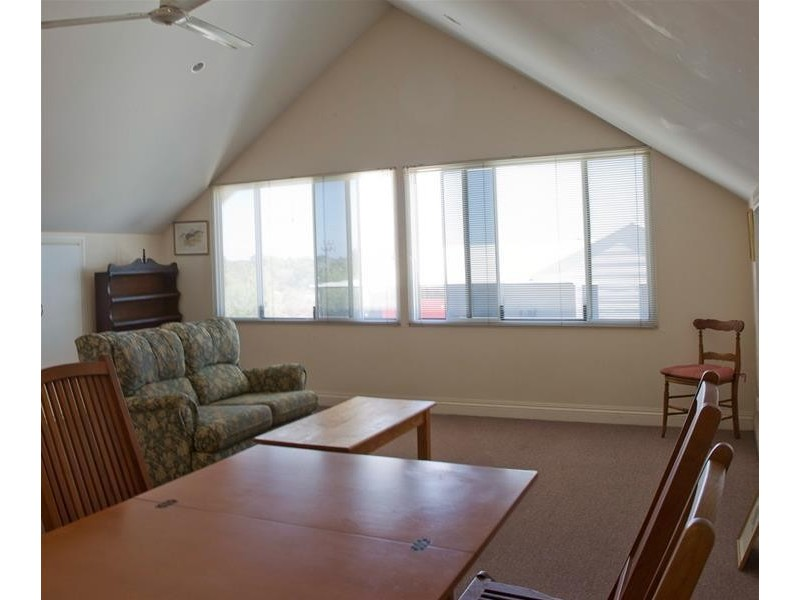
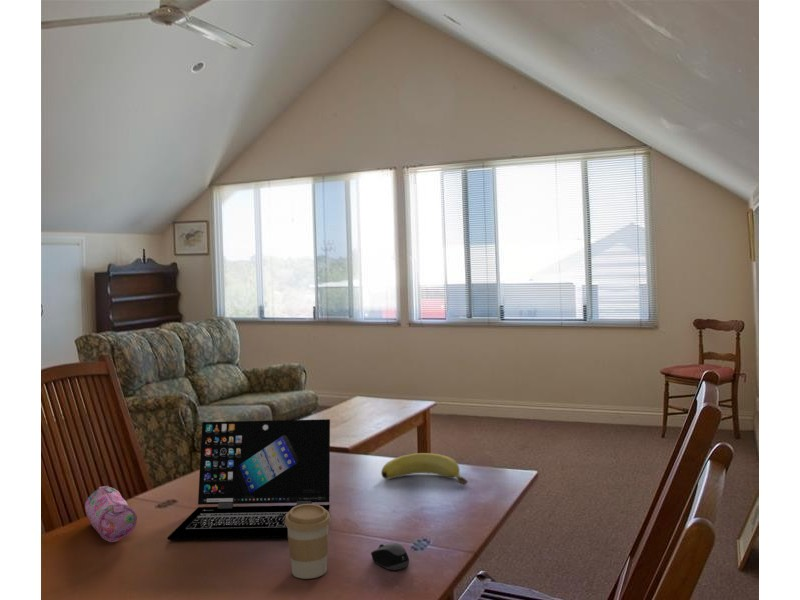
+ pencil case (109, 512)
+ computer mouse (390, 553)
+ laptop (255, 475)
+ banana (422, 469)
+ coffee cup (308, 540)
